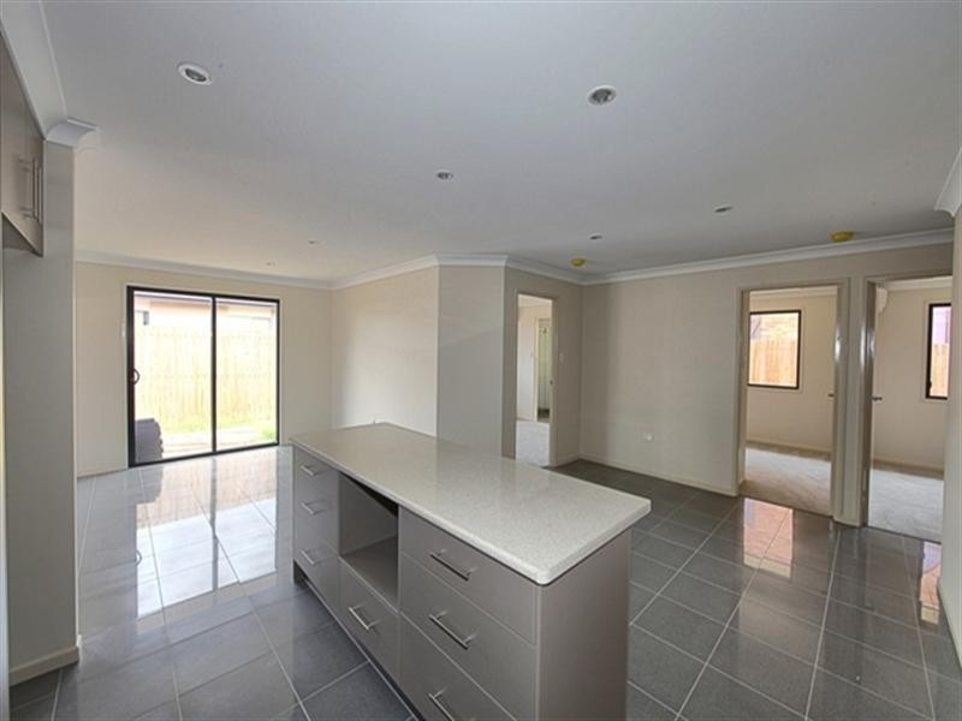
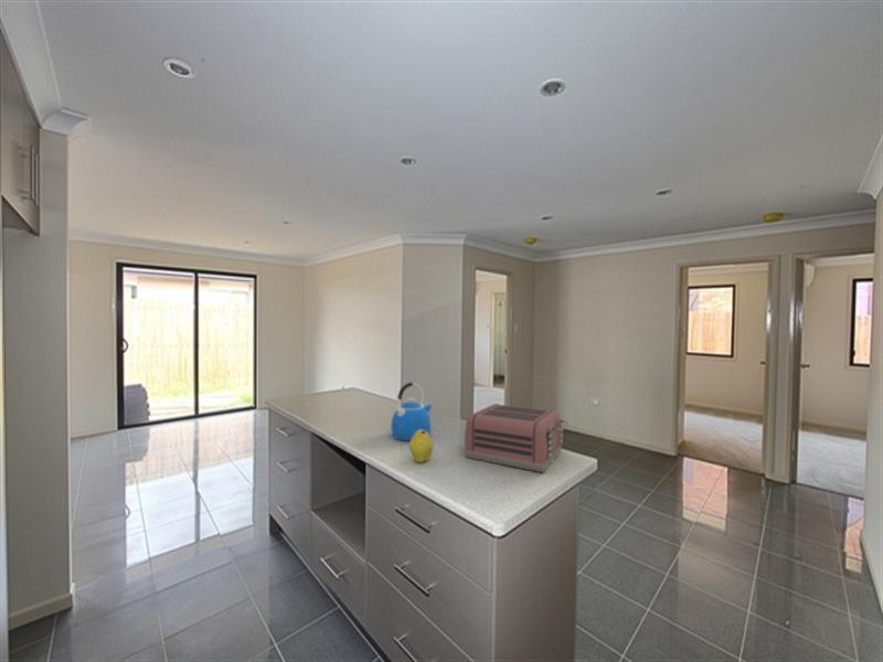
+ fruit (421, 445)
+ kettle (414, 408)
+ toaster (519, 434)
